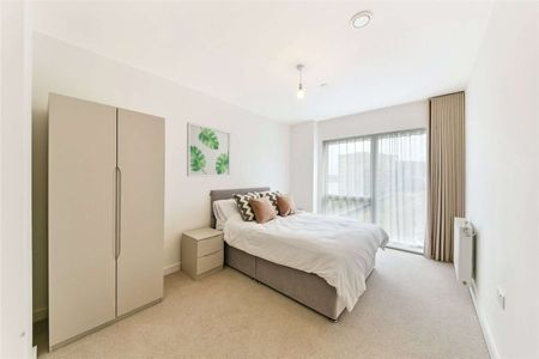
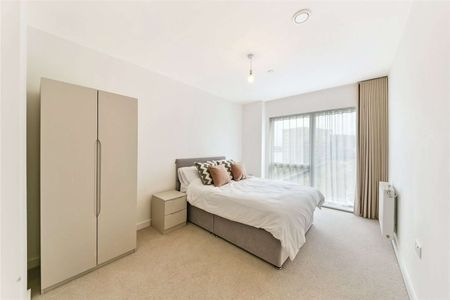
- wall art (210, 152)
